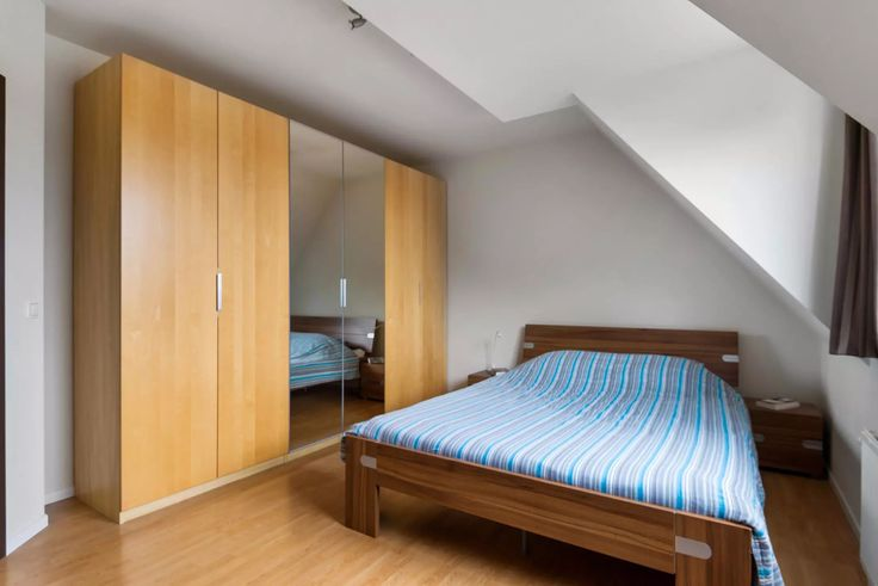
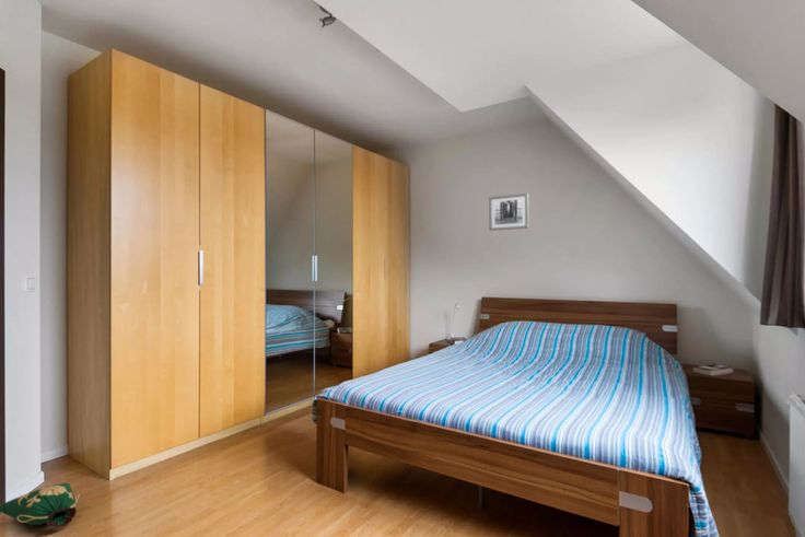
+ bag (48, 505)
+ wall art (508, 212)
